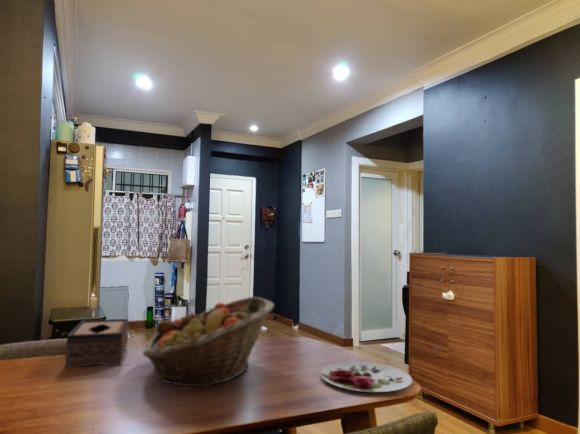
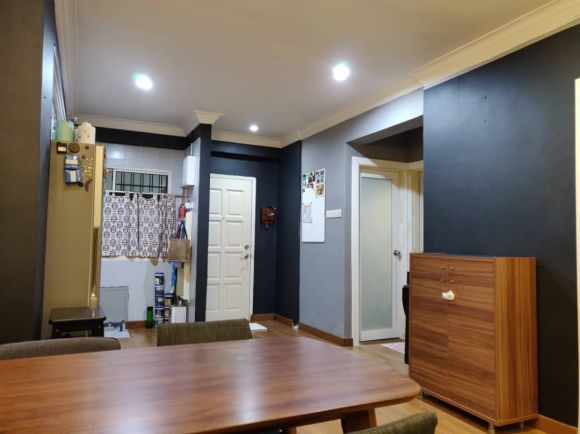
- tissue box (100, 340)
- plate (365, 374)
- fruit basket (210, 334)
